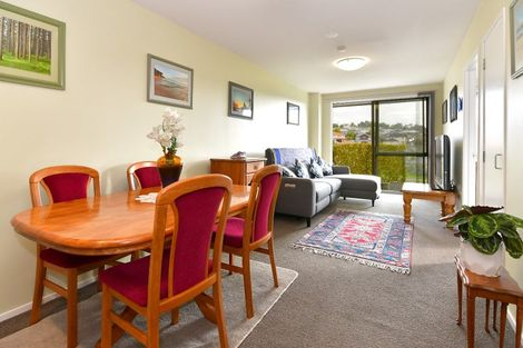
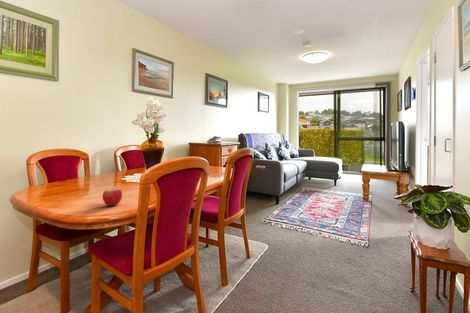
+ apple (112, 194)
